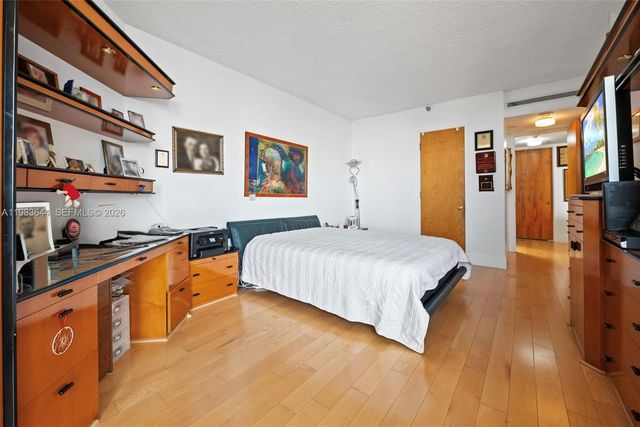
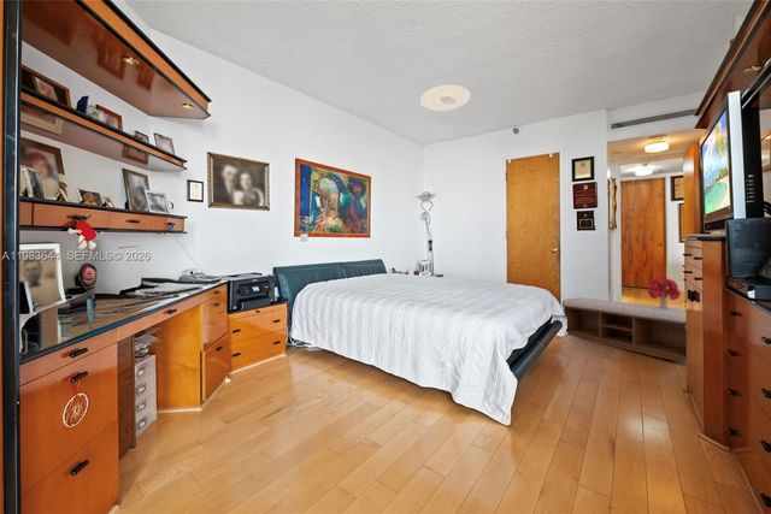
+ bench (624, 324)
+ bouquet (664, 293)
+ ceiling light (445, 96)
